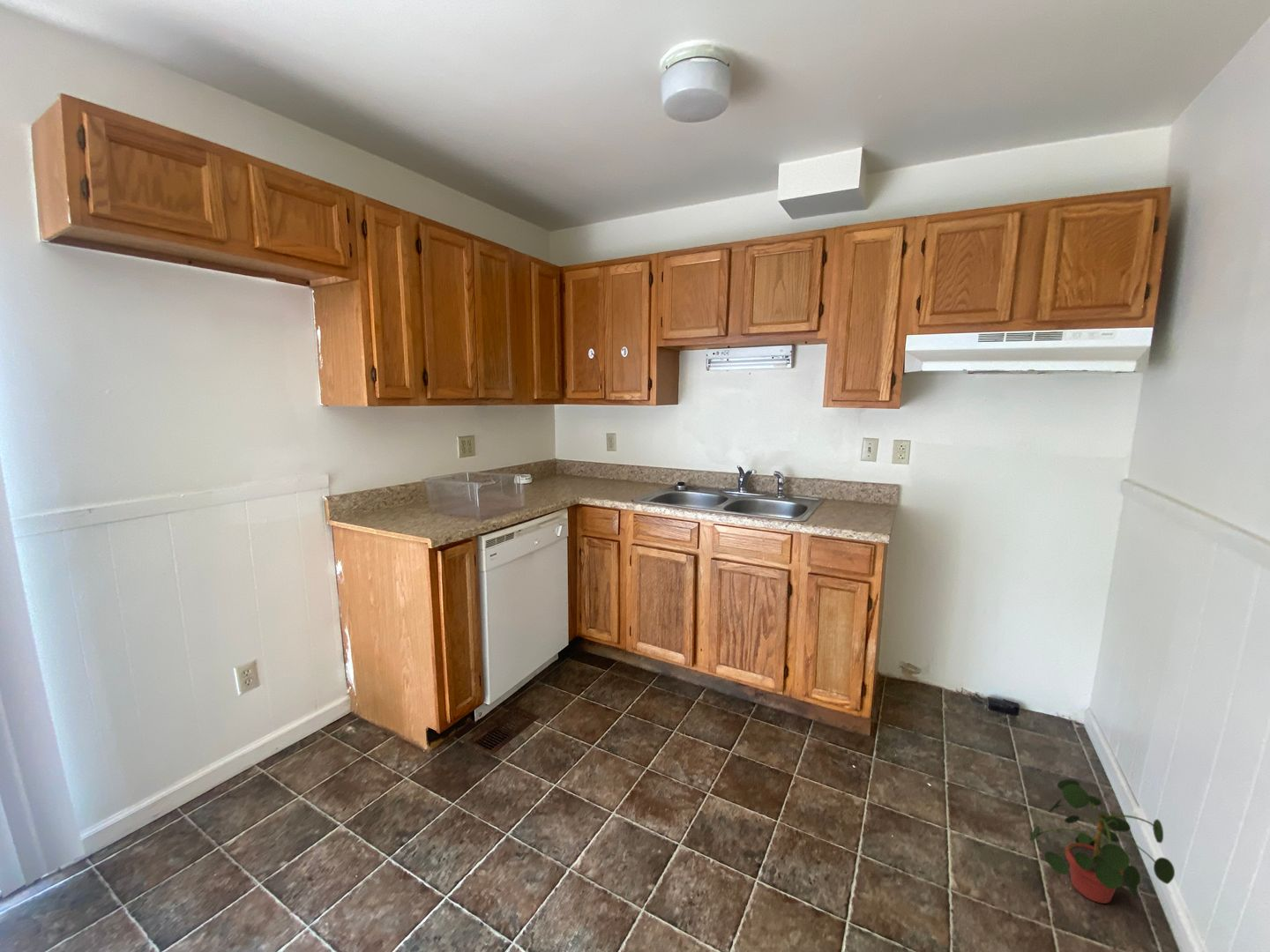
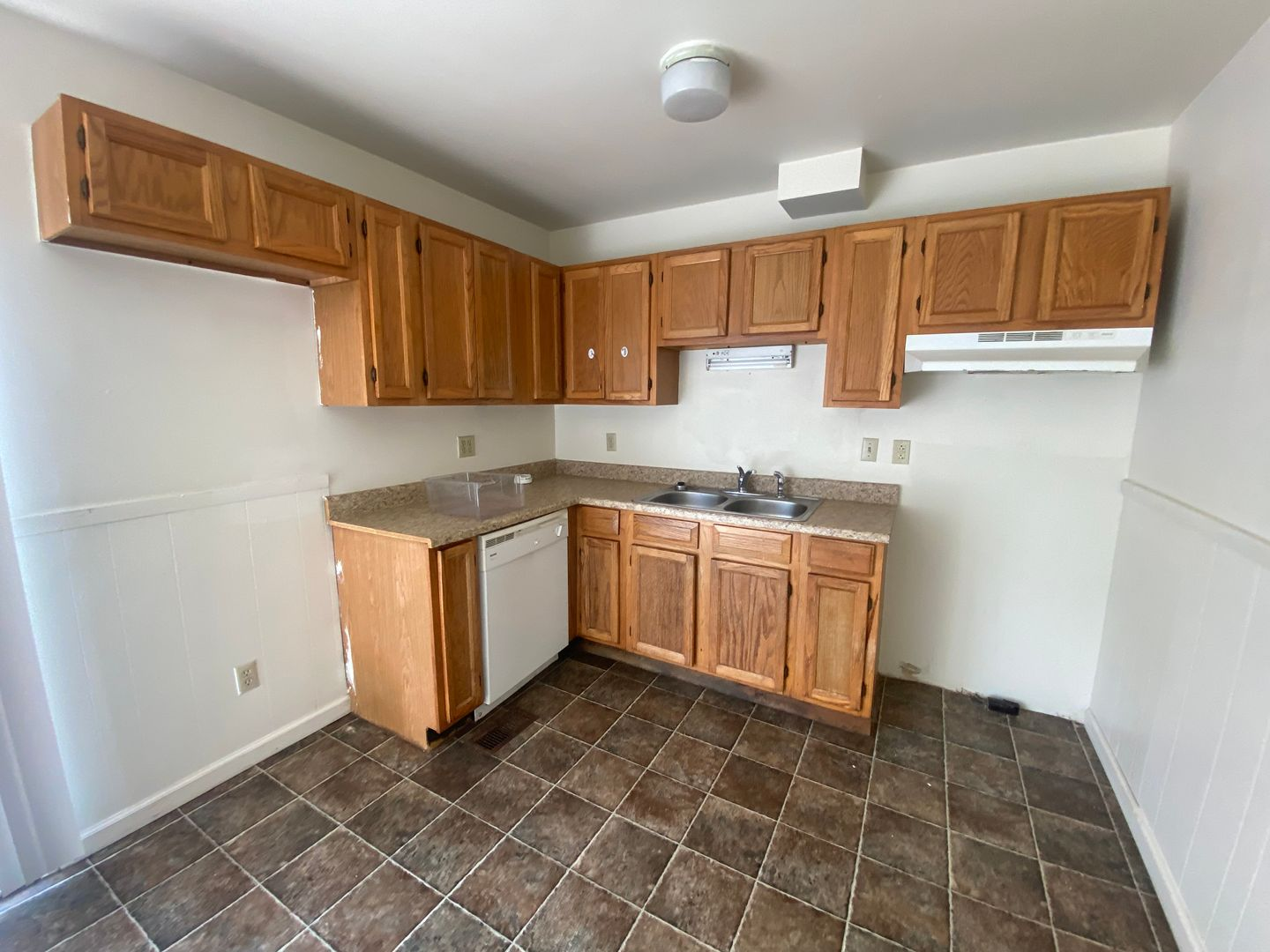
- potted plant (1096, 842)
